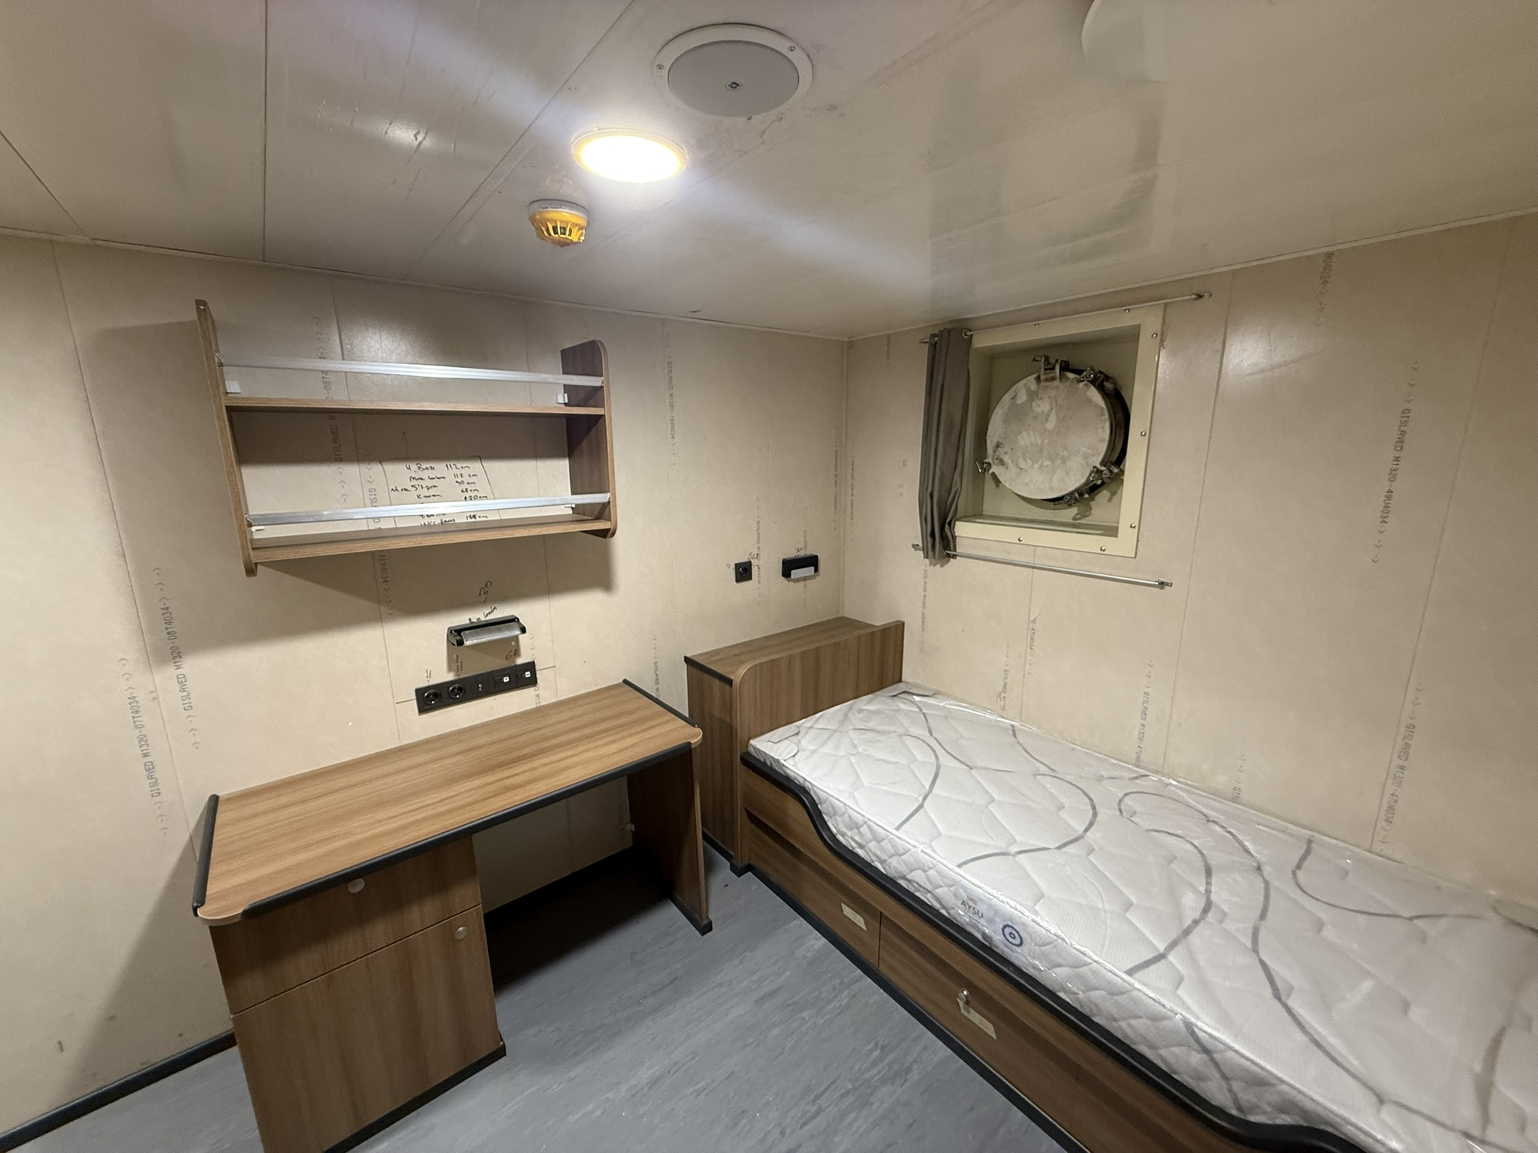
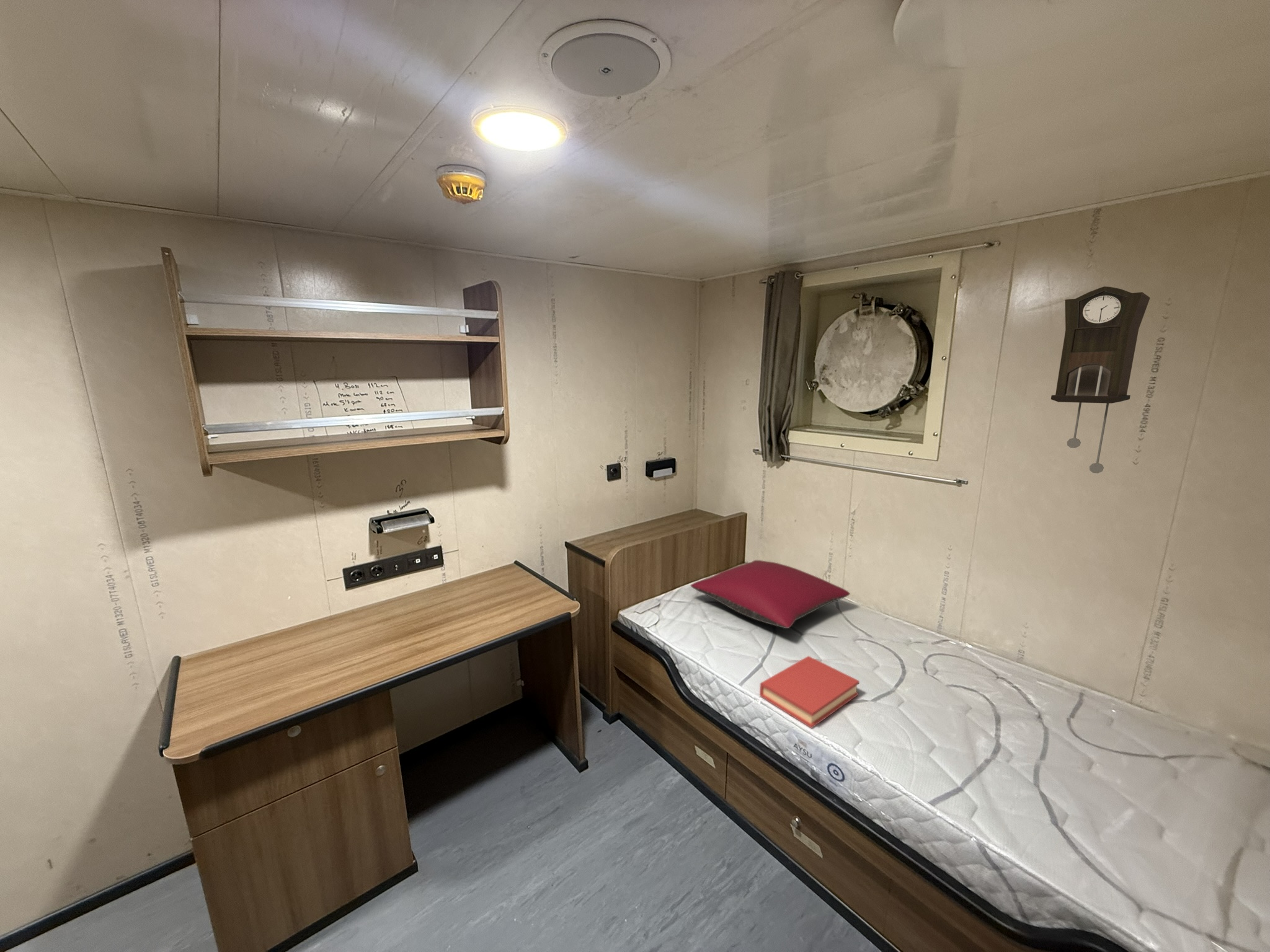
+ pillow (768, 589)
+ pendulum clock (1092, 385)
+ hardback book (809, 688)
